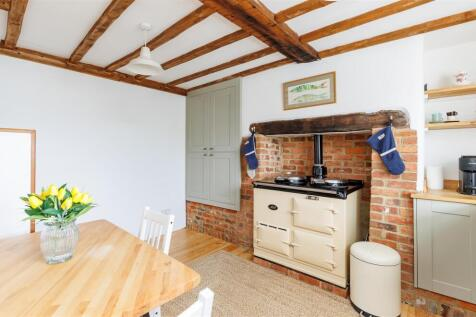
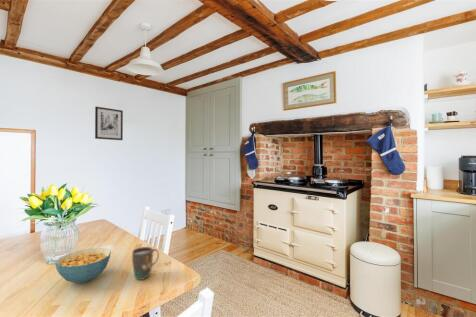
+ wall art (109, 124)
+ cereal bowl (84, 267)
+ mug (146, 262)
